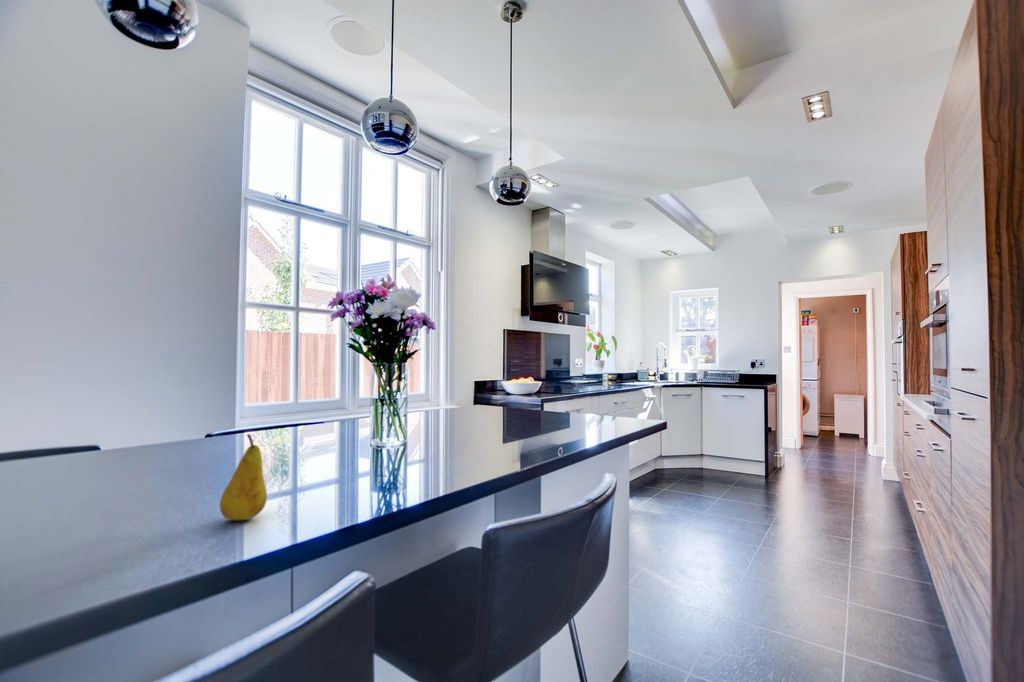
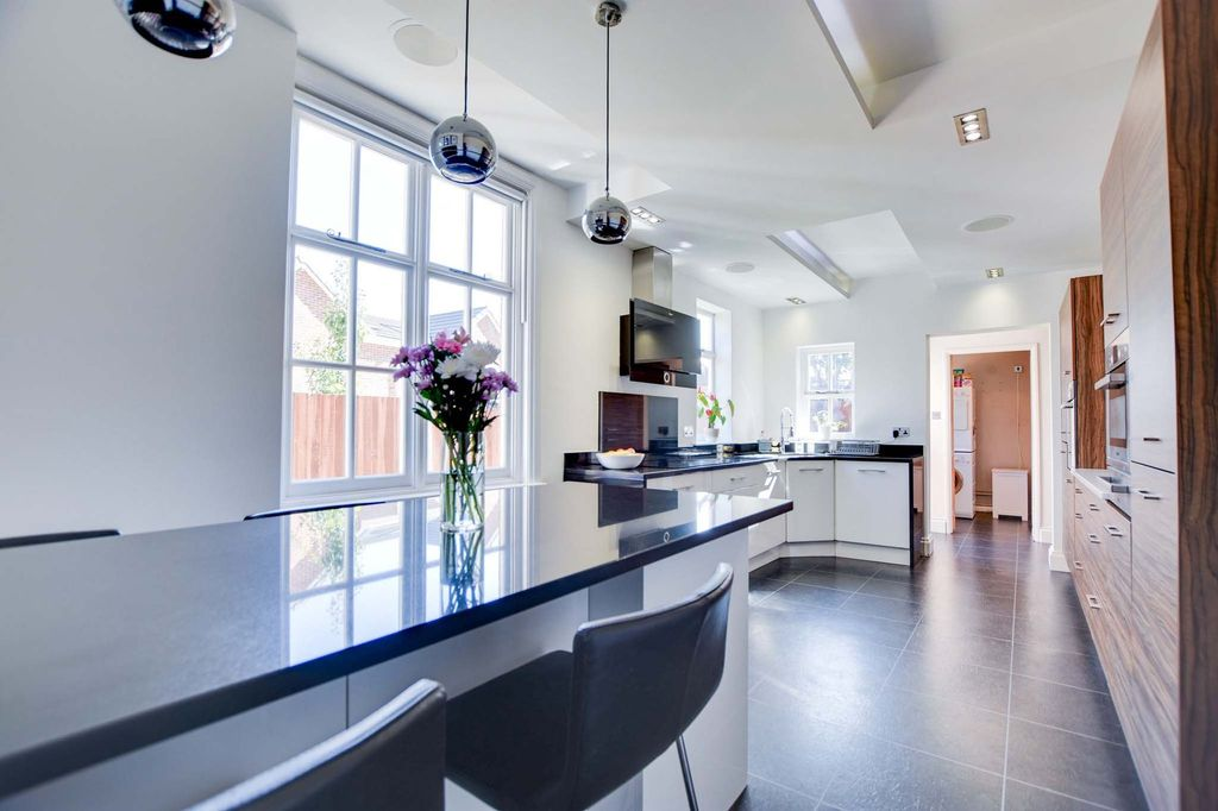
- fruit (244, 475)
